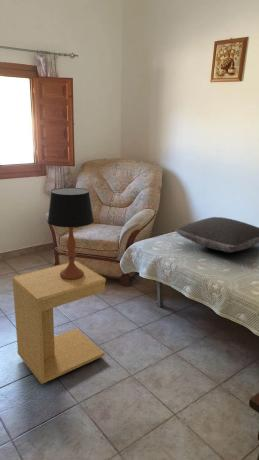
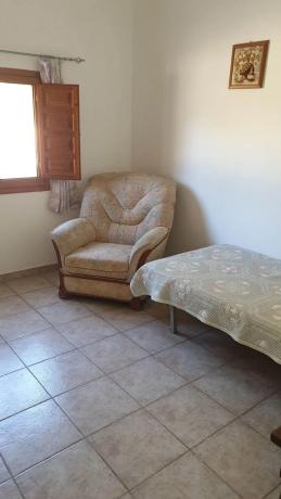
- table lamp (71, 234)
- pillow (223, 233)
- side table (53, 321)
